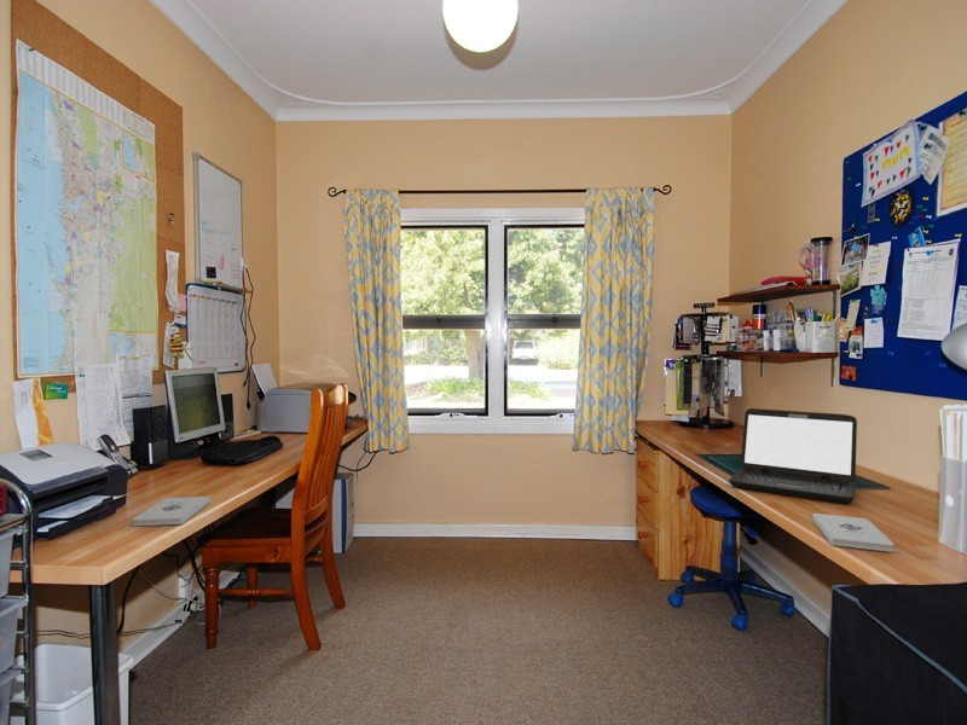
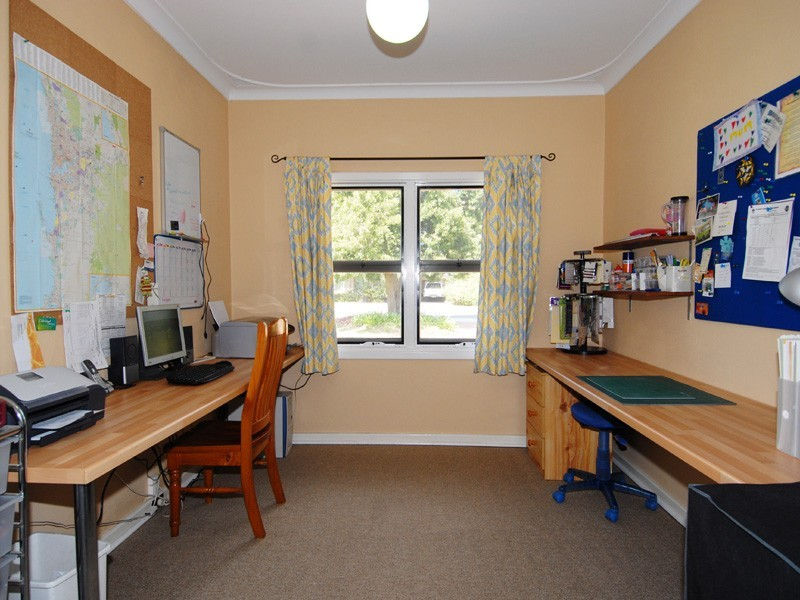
- laptop (793, 451)
- notepad (173, 510)
- notepad (850, 530)
